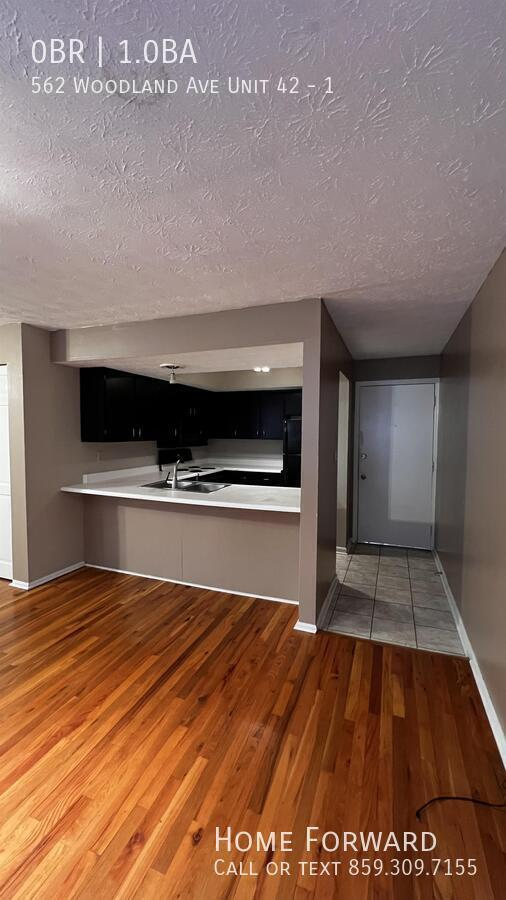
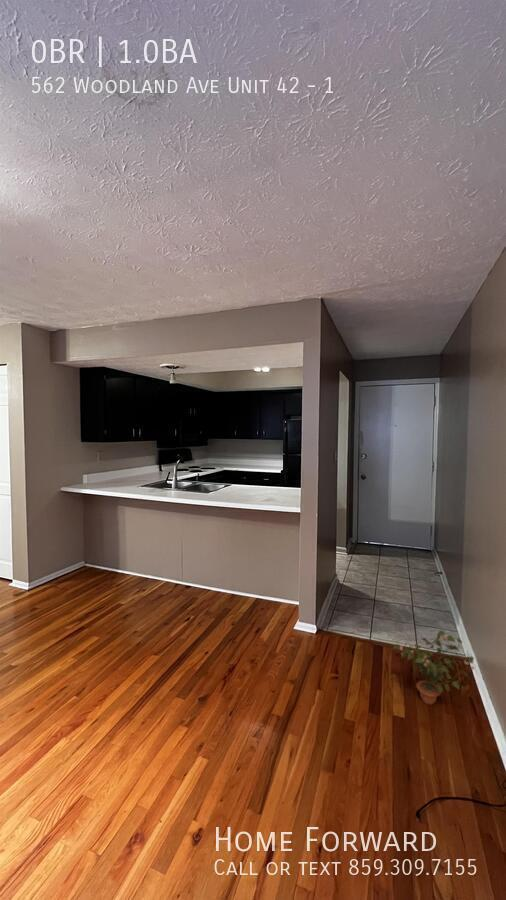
+ potted plant (430, 666)
